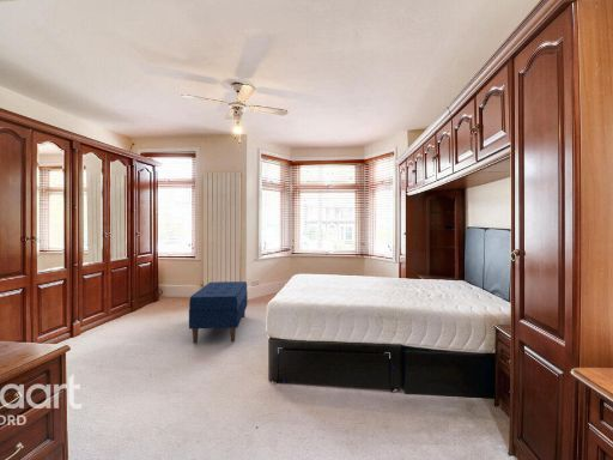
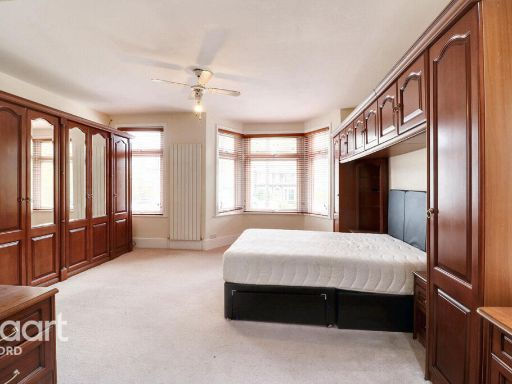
- bench (221, 308)
